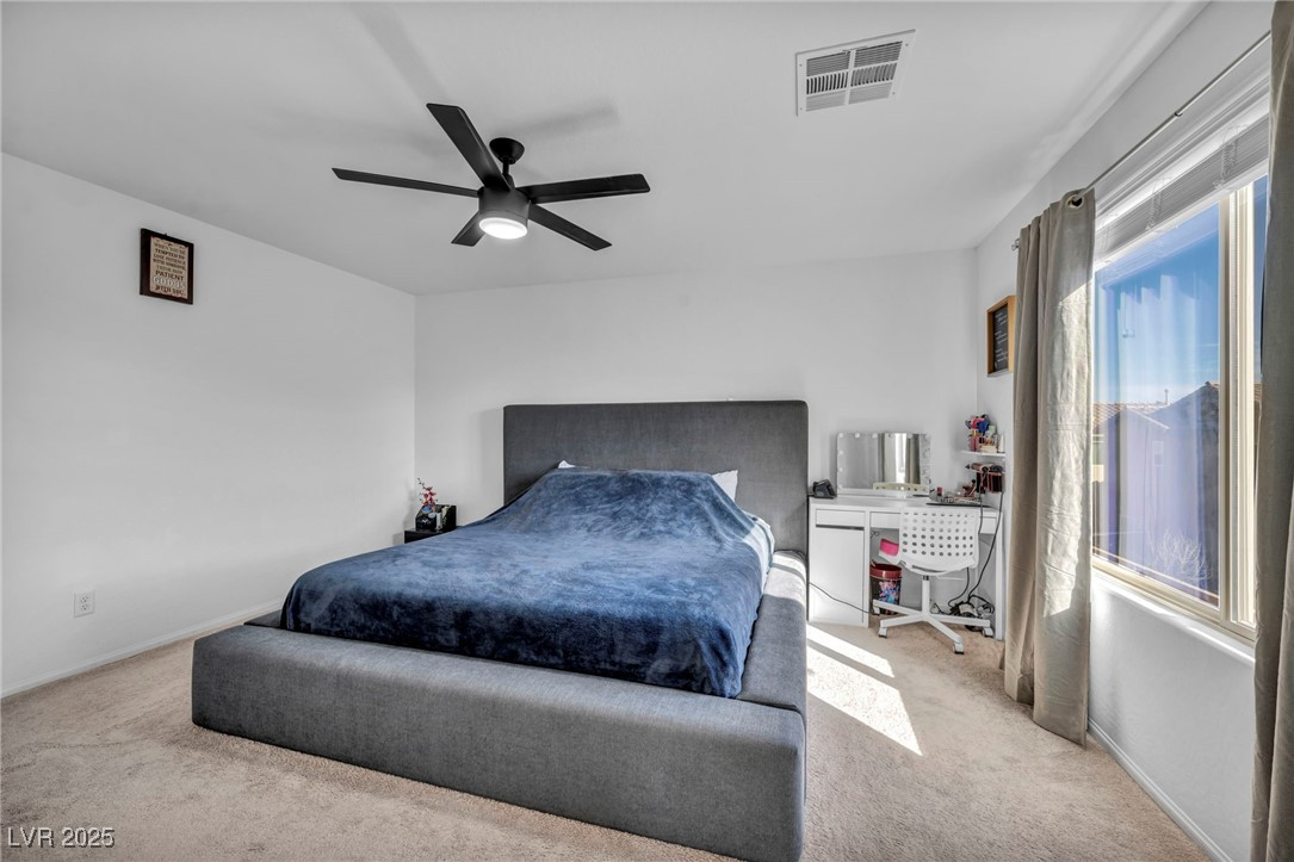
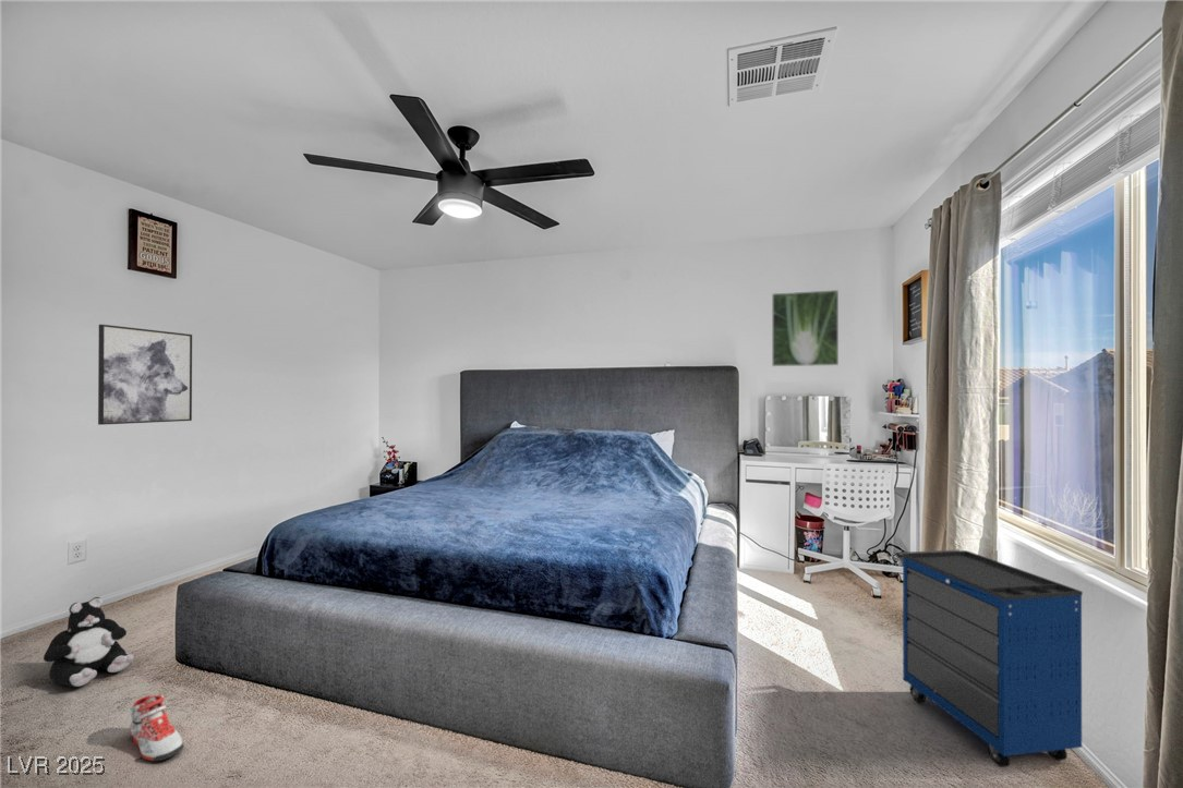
+ cabinet (977, 646)
+ wall art (148, 376)
+ plush toy (88, 639)
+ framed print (804, 328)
+ sneaker (155, 724)
